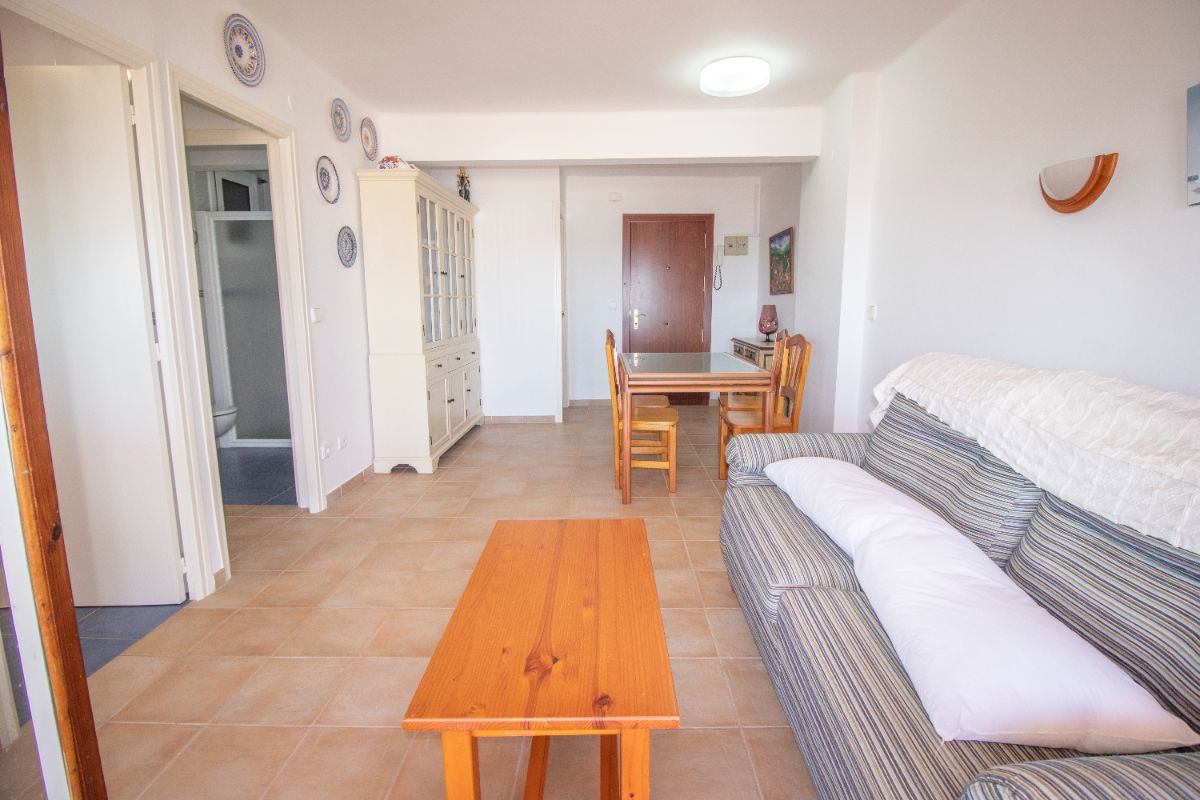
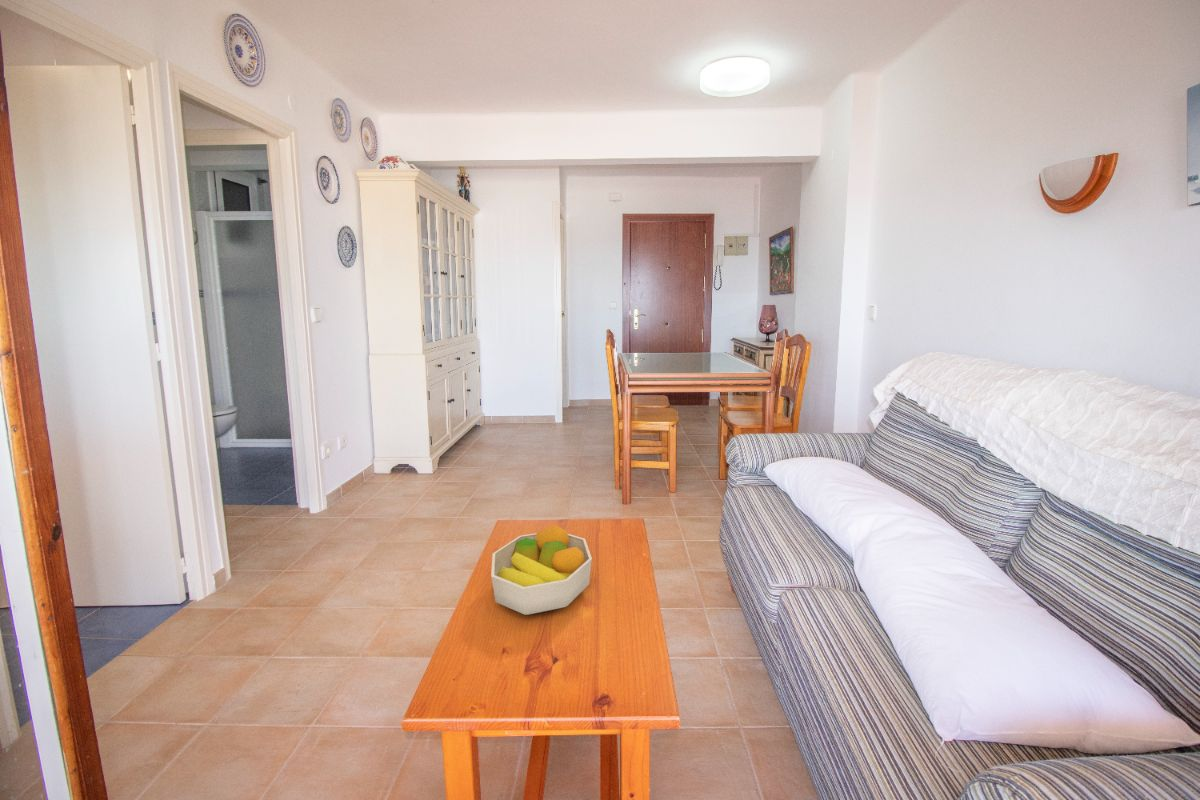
+ fruit bowl (541, 565)
